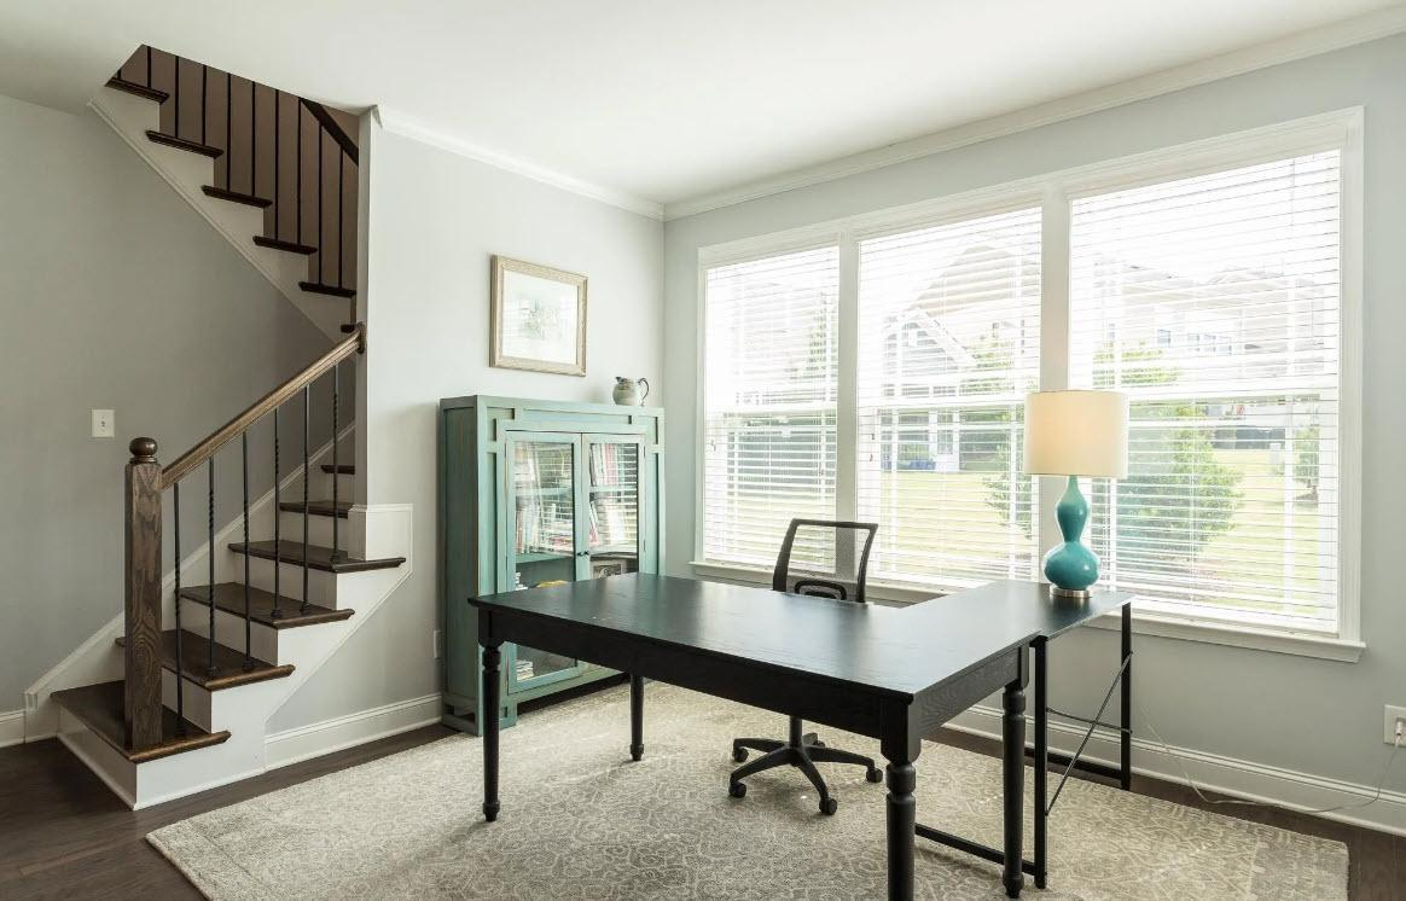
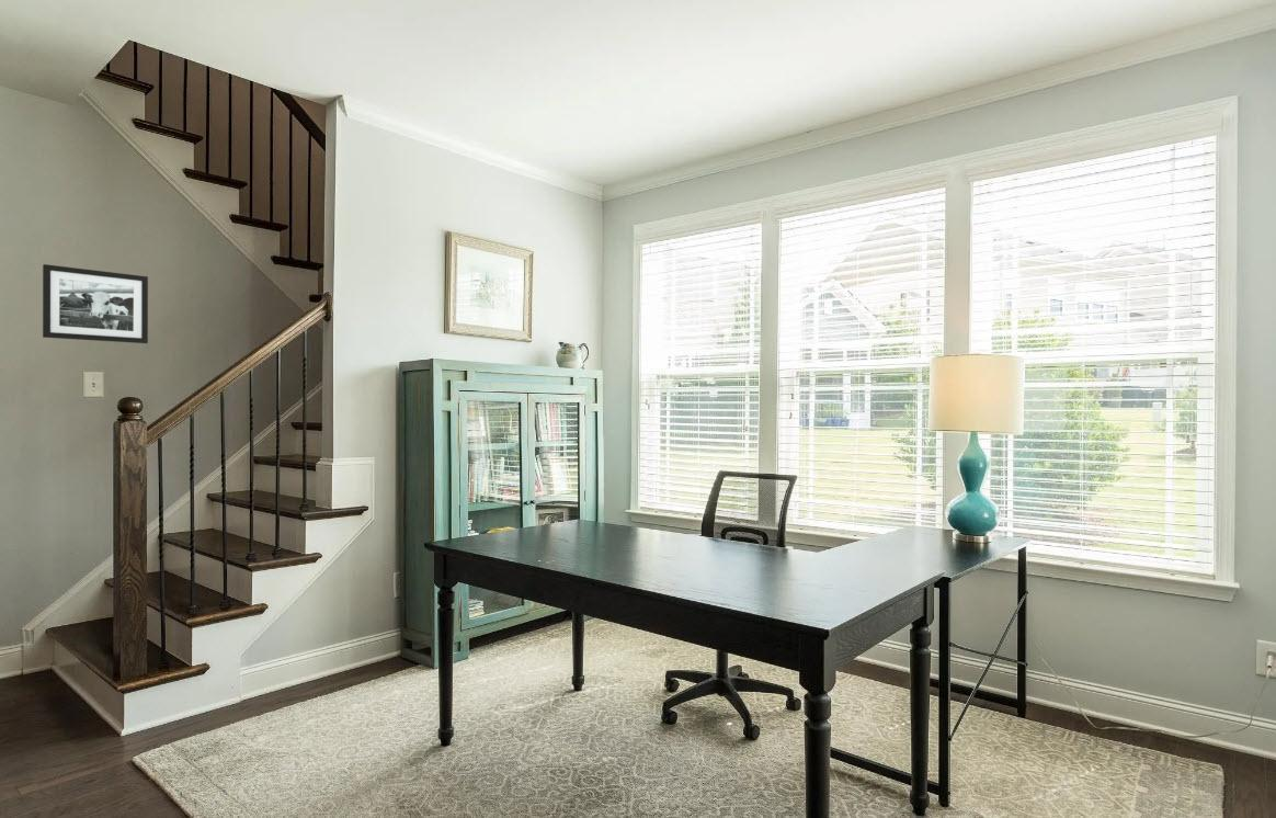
+ picture frame (98, 305)
